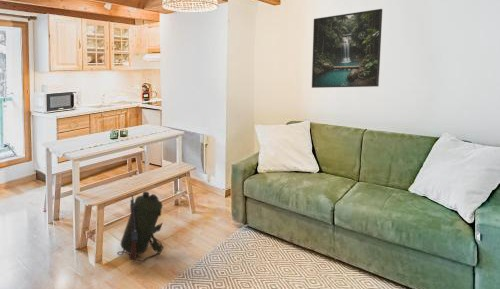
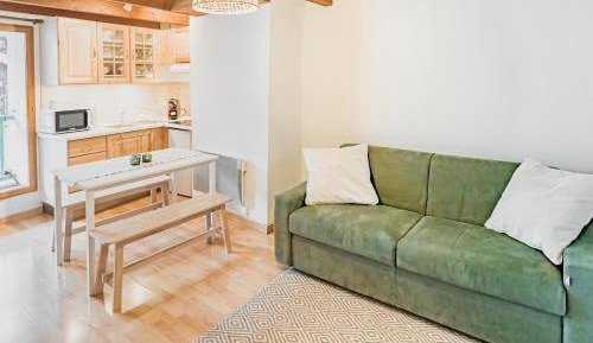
- backpack (140, 222)
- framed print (344, 51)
